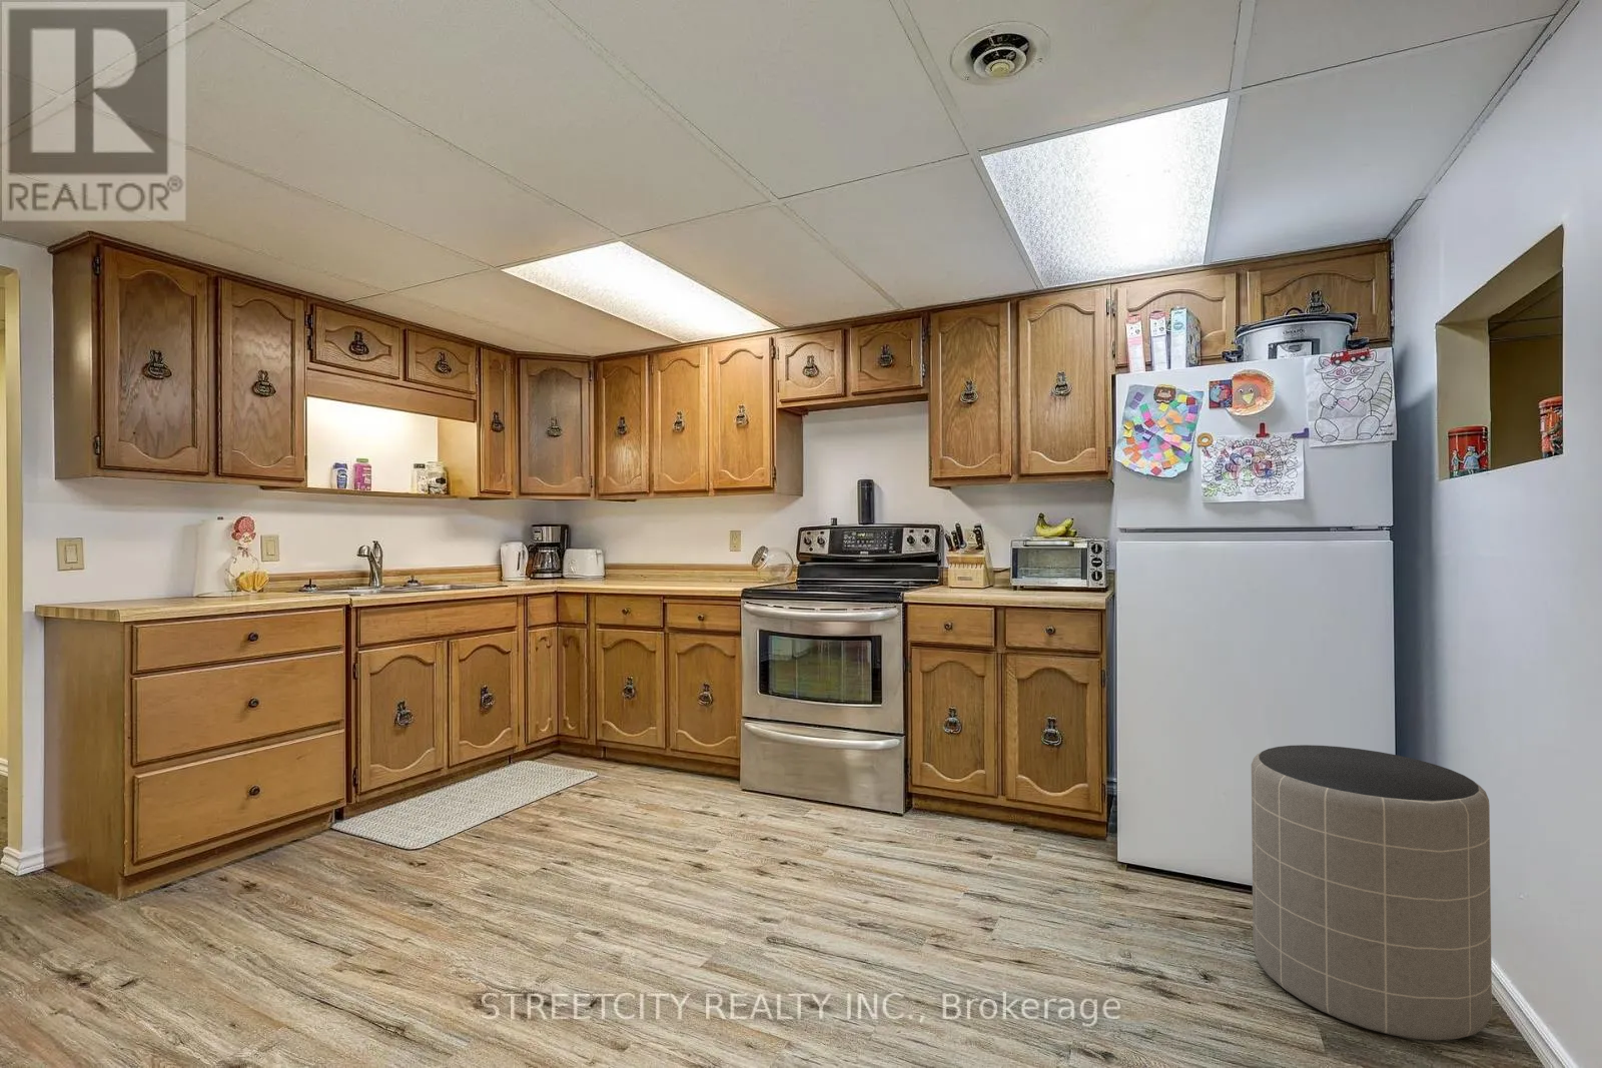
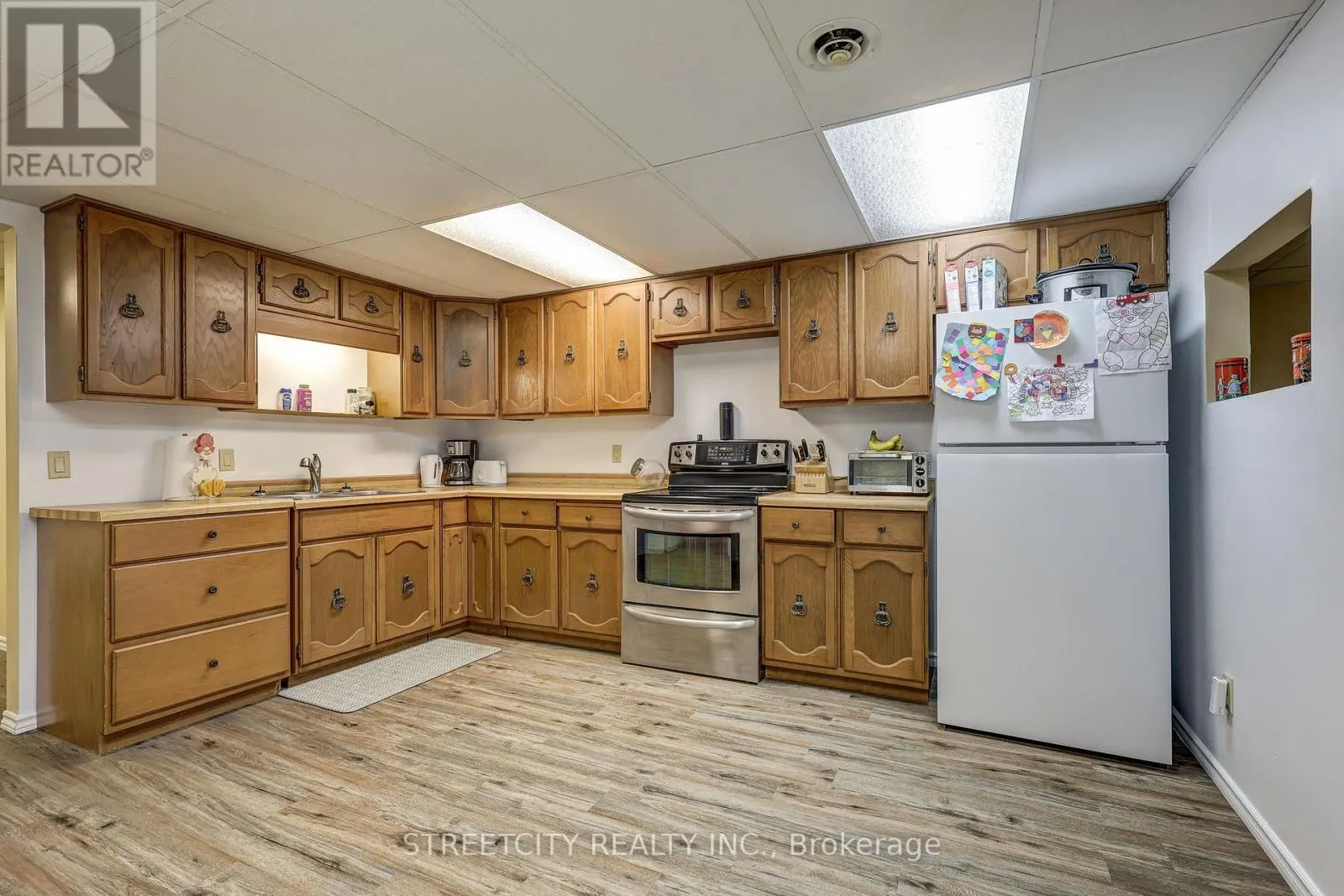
- trash can (1361, 875)
